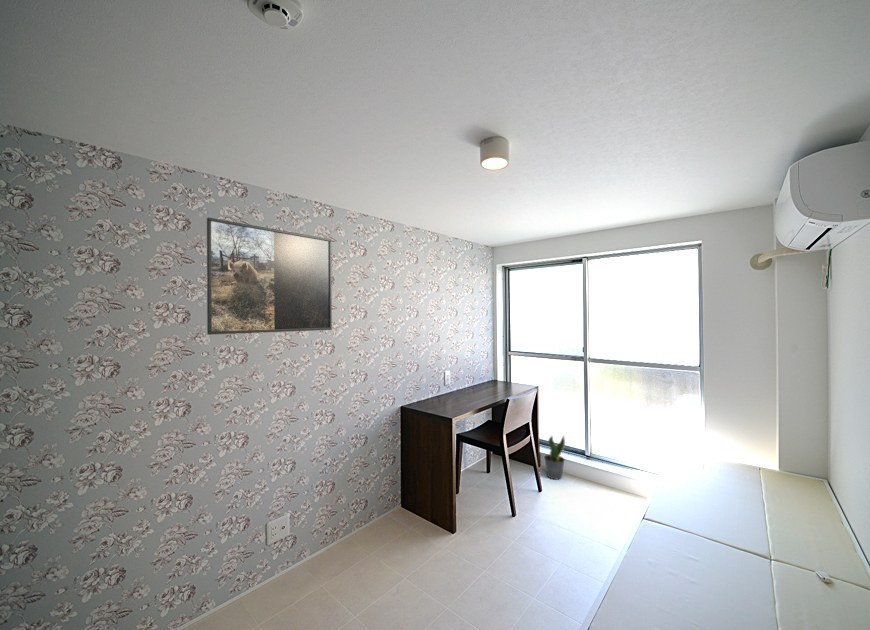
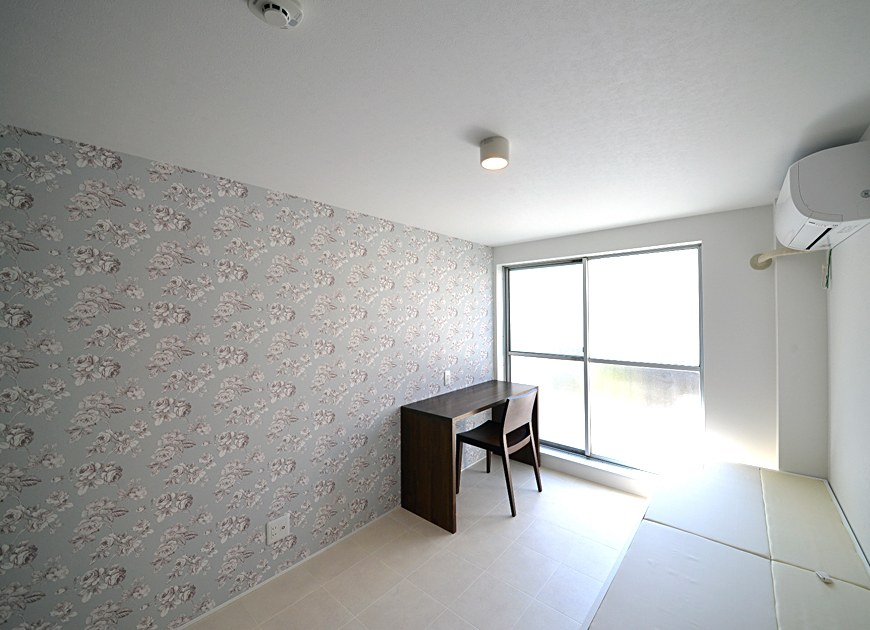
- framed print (277, 280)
- potted plant (554, 454)
